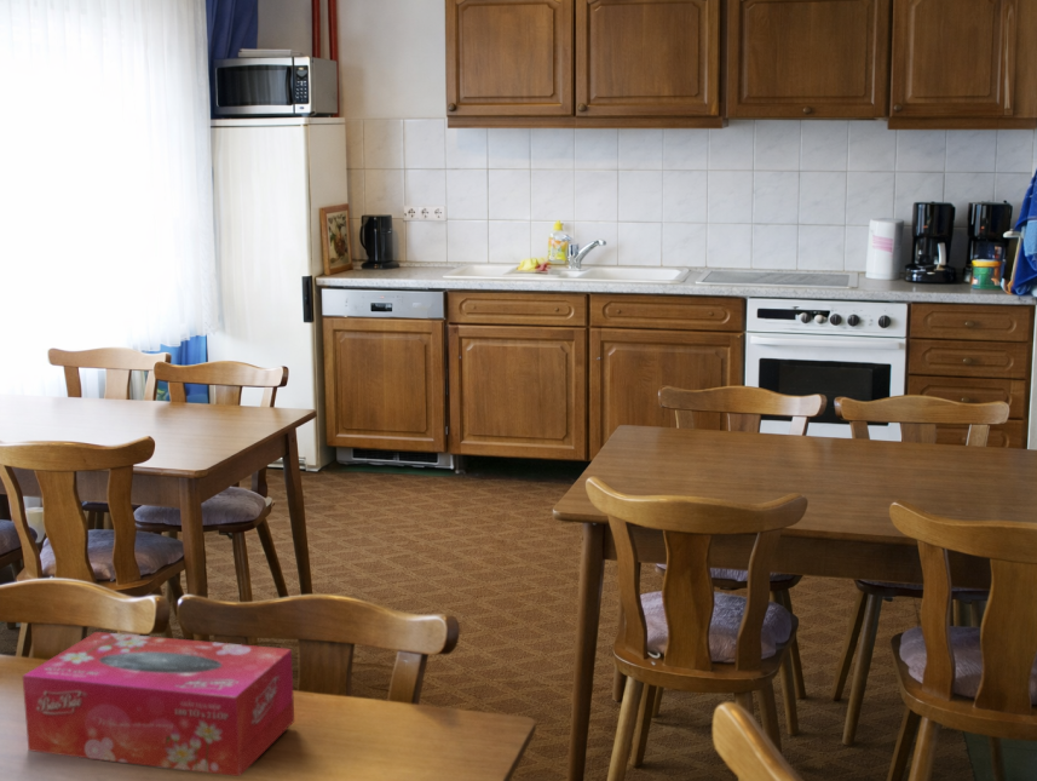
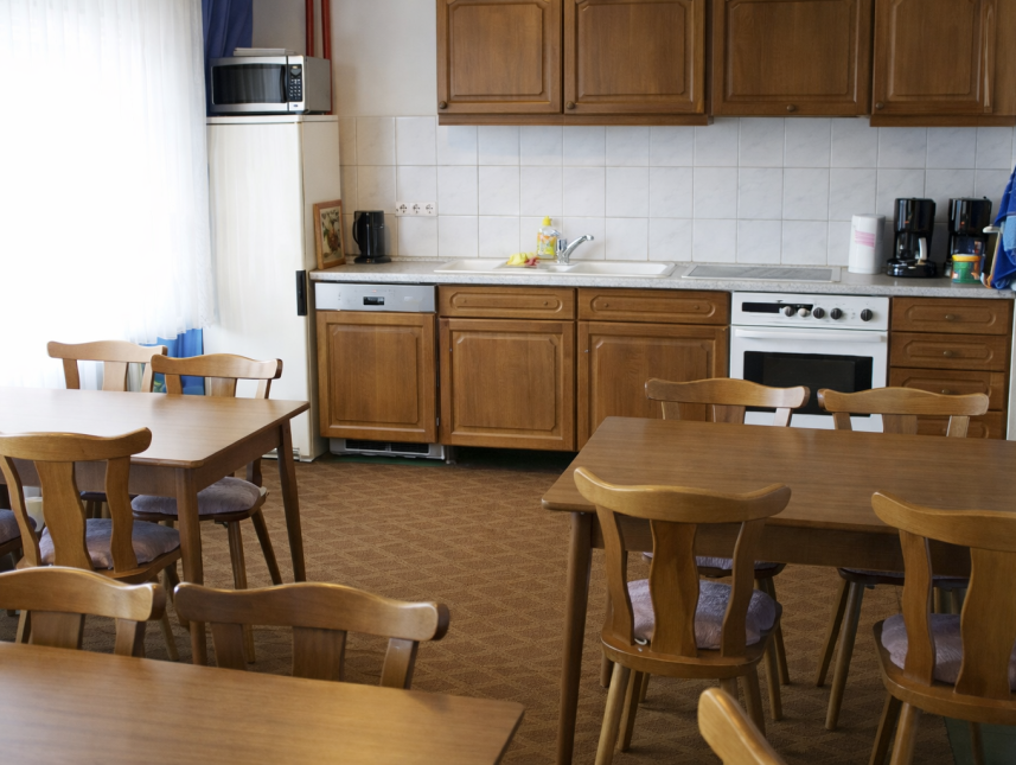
- tissue box (162, 699)
